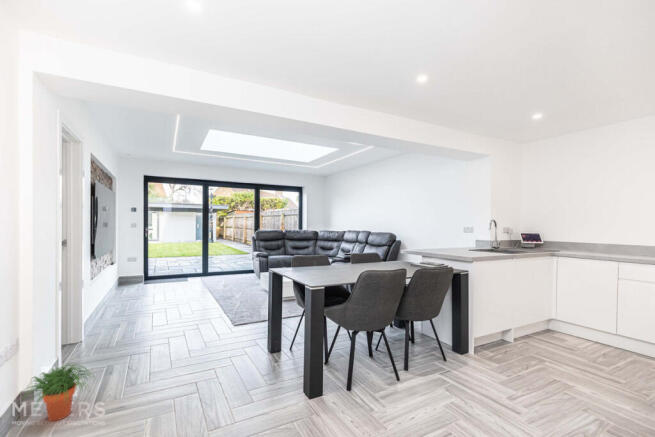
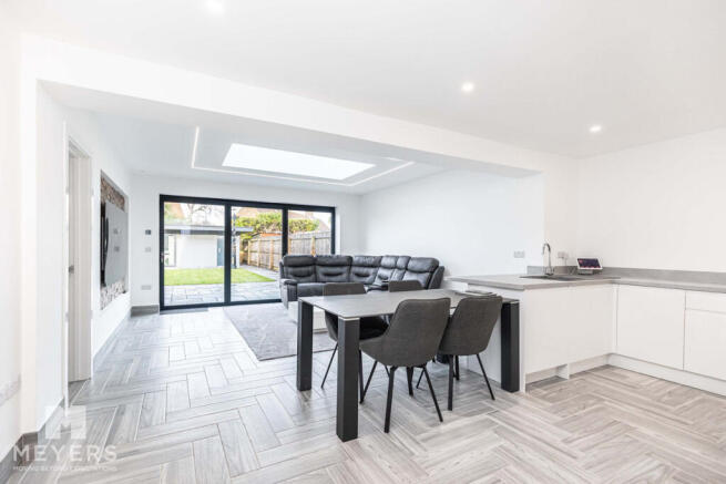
- potted plant (60, 391)
